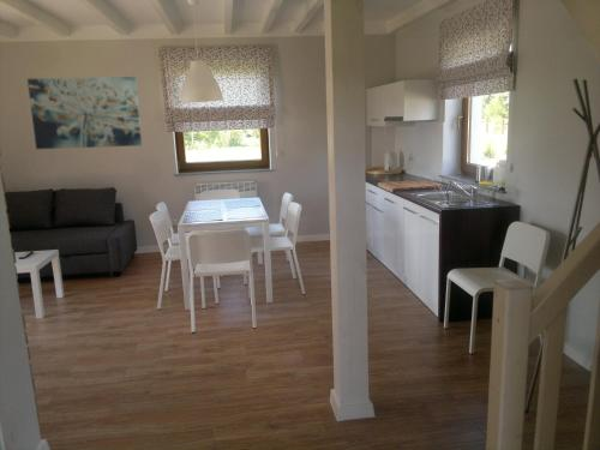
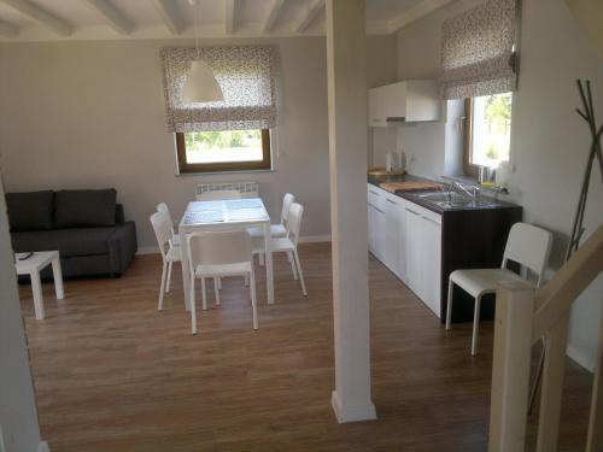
- wall art (85, 113)
